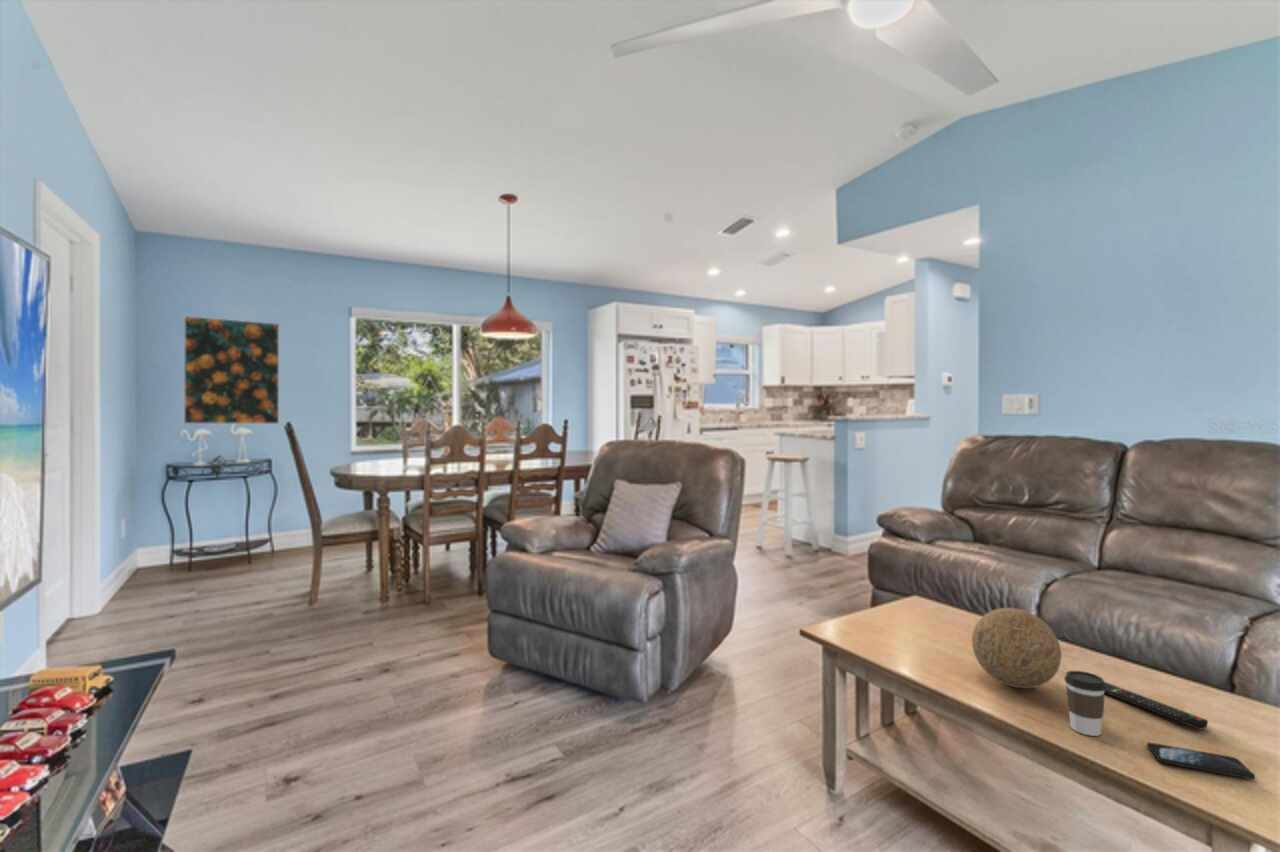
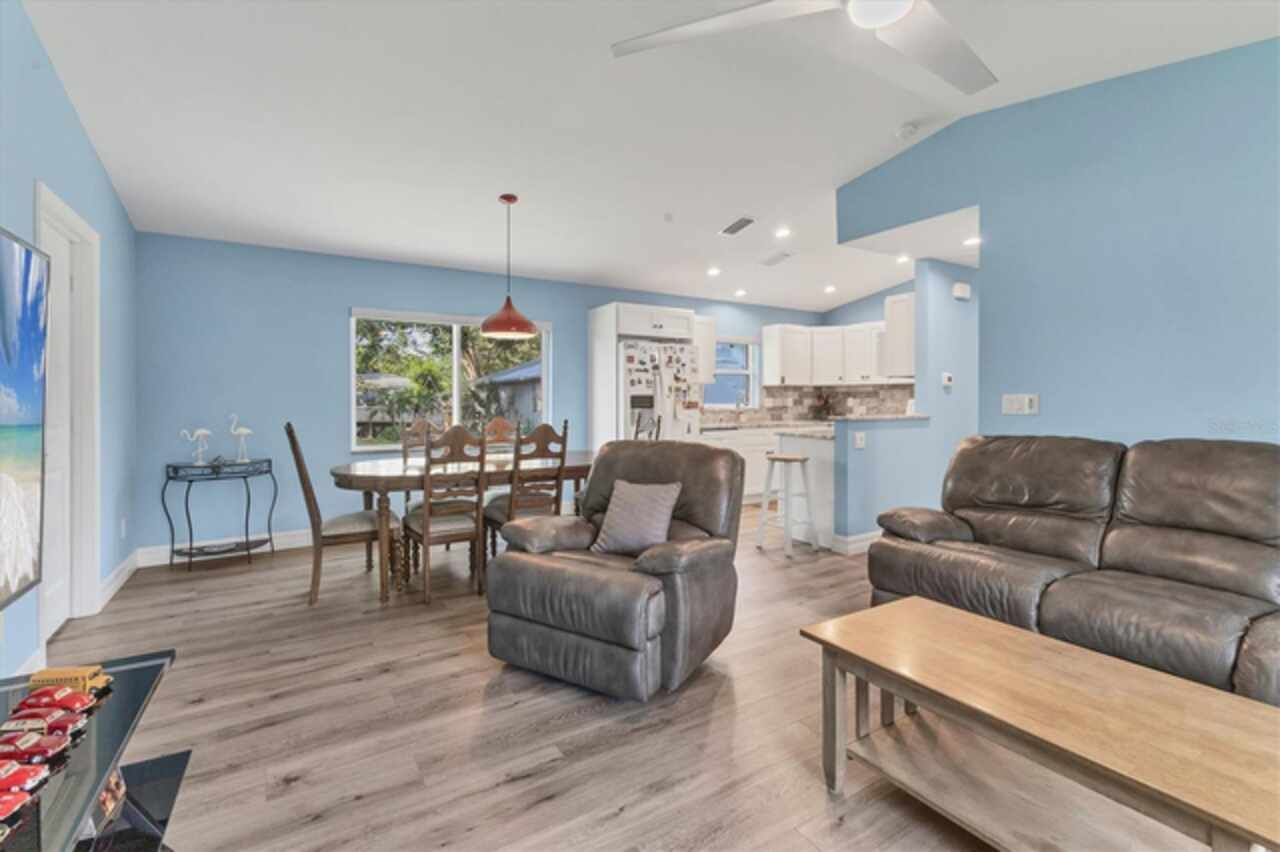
- decorative ball (1015, 647)
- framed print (233, 371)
- smartphone (1198, 760)
- coffee cup (1085, 703)
- remote control (1143, 703)
